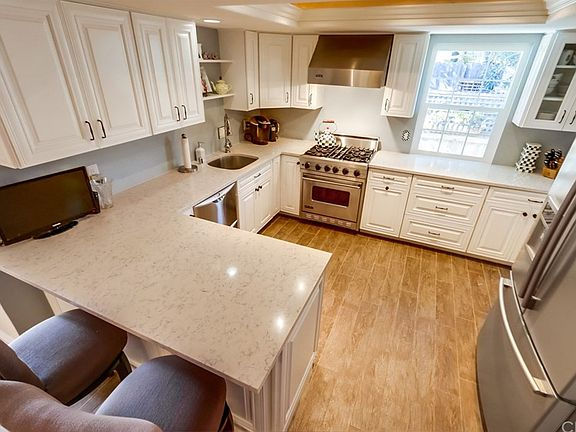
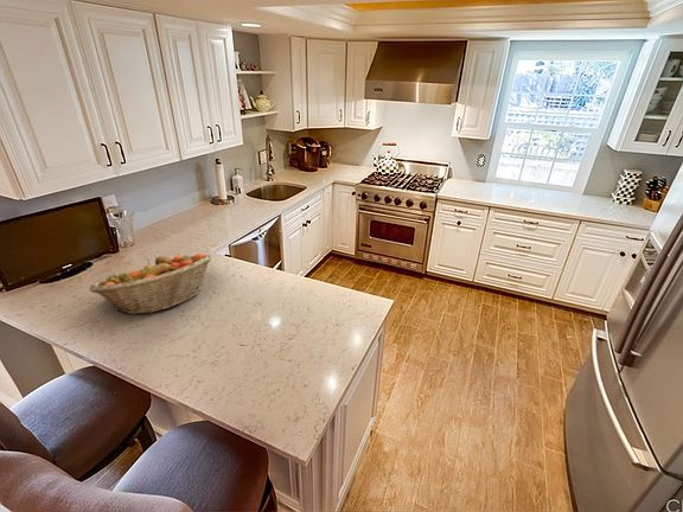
+ fruit basket (157, 277)
